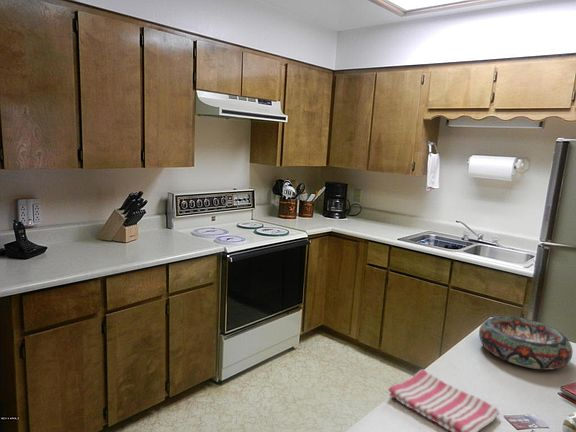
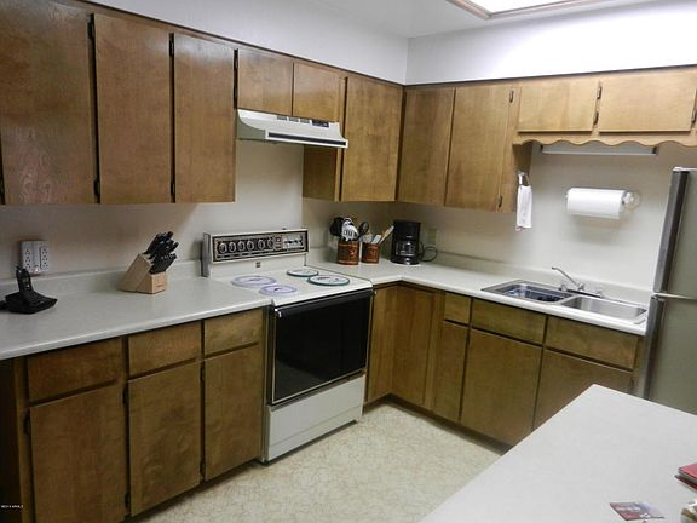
- decorative bowl (523, 341)
- dish towel (442, 400)
